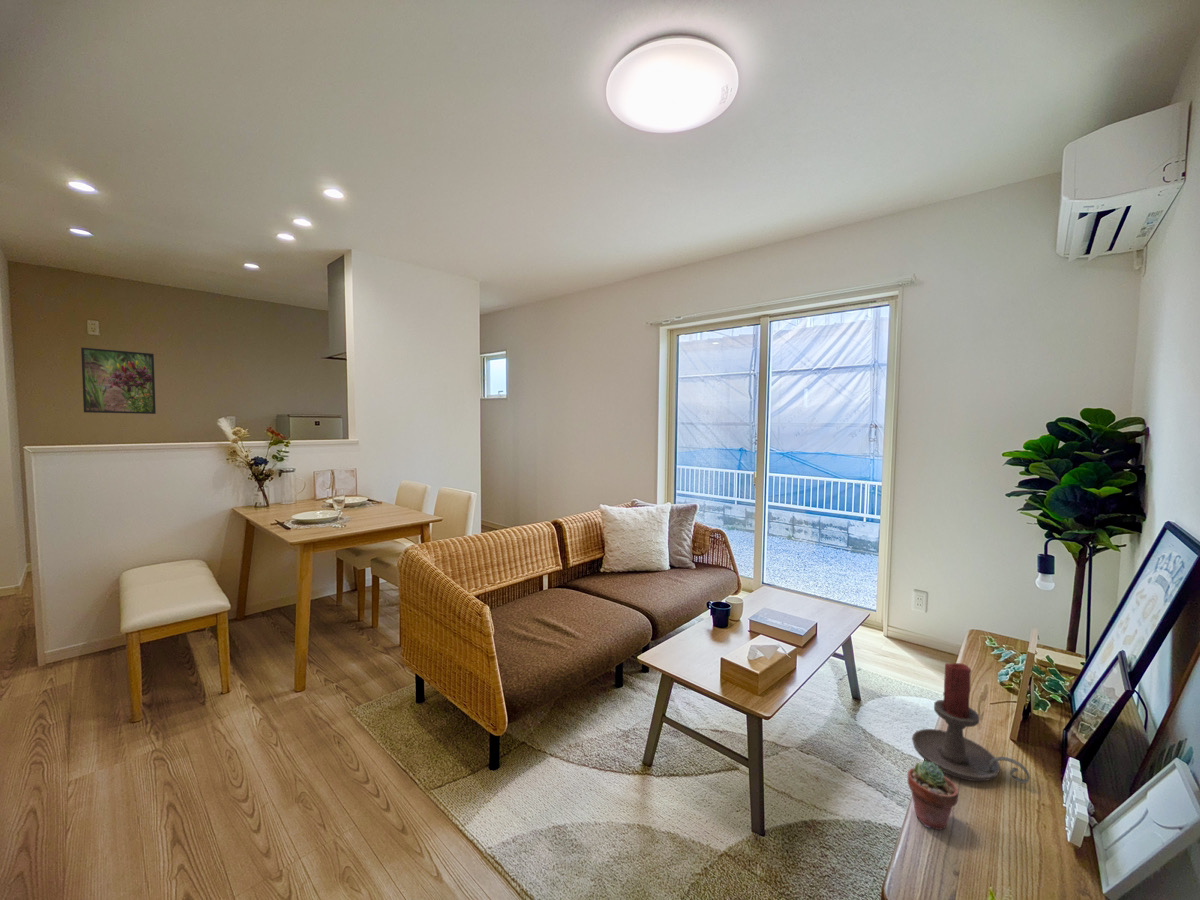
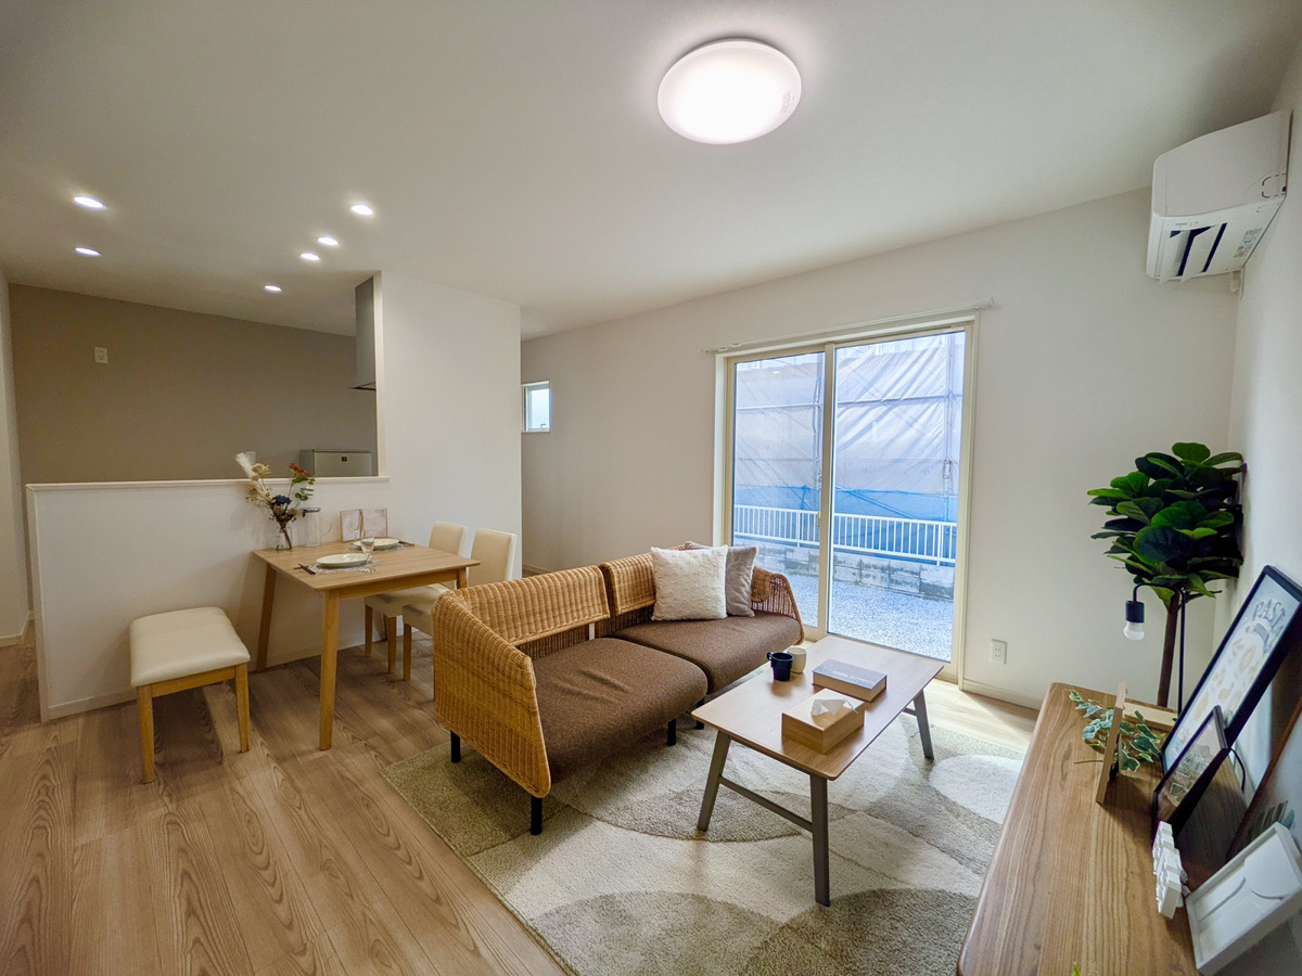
- potted succulent (931, 791)
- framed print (119, 382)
- candle holder (969, 716)
